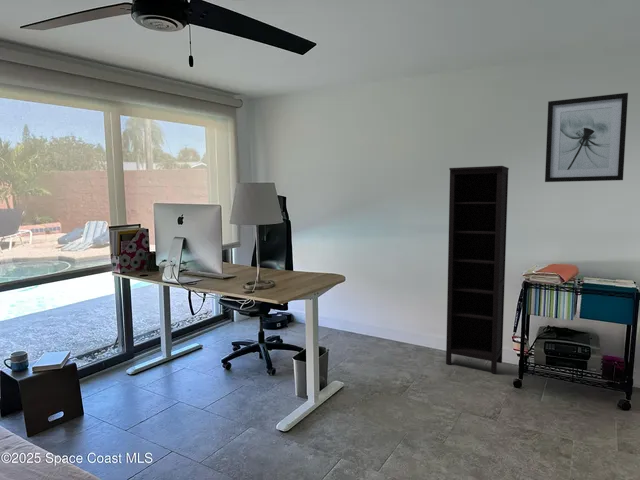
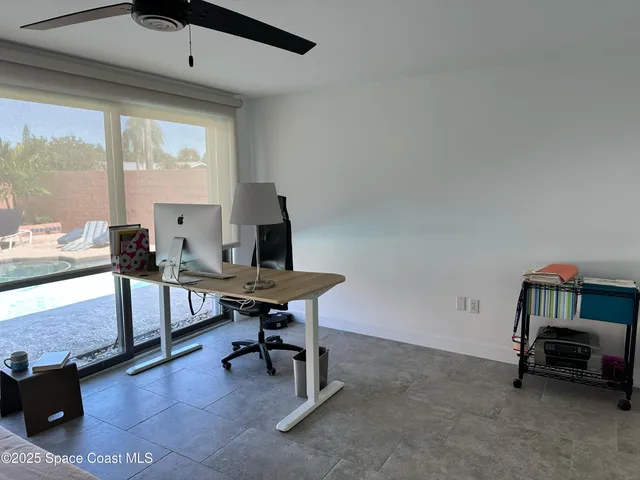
- bookcase (476, 267)
- wall art (584, 139)
